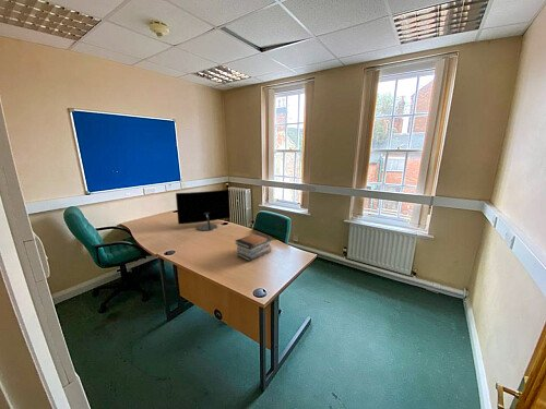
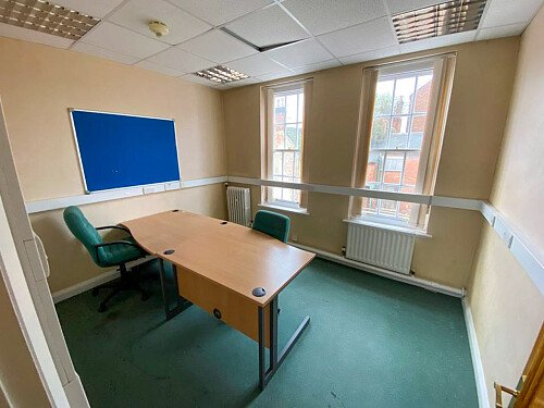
- monitor (205, 209)
- book stack (253, 245)
